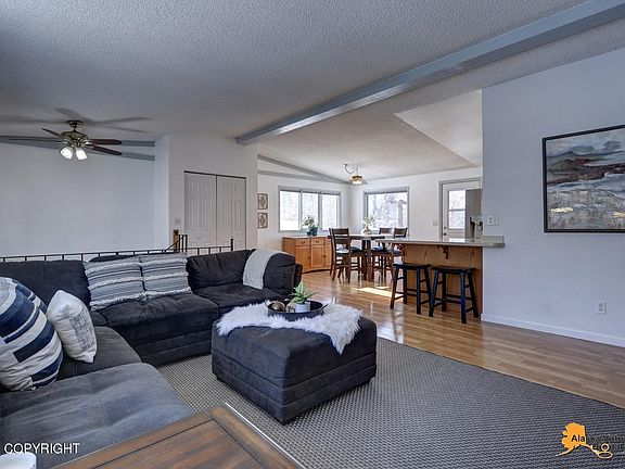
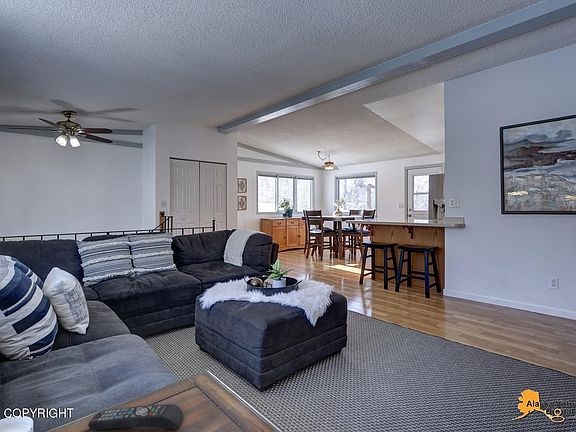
+ remote control (137, 417)
